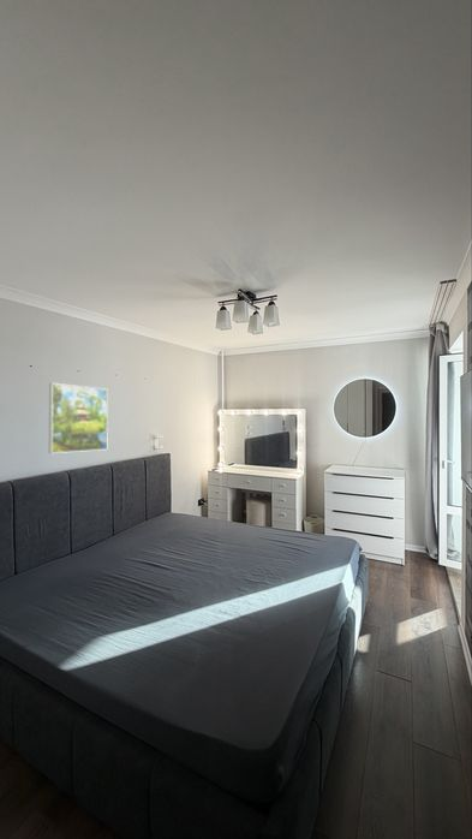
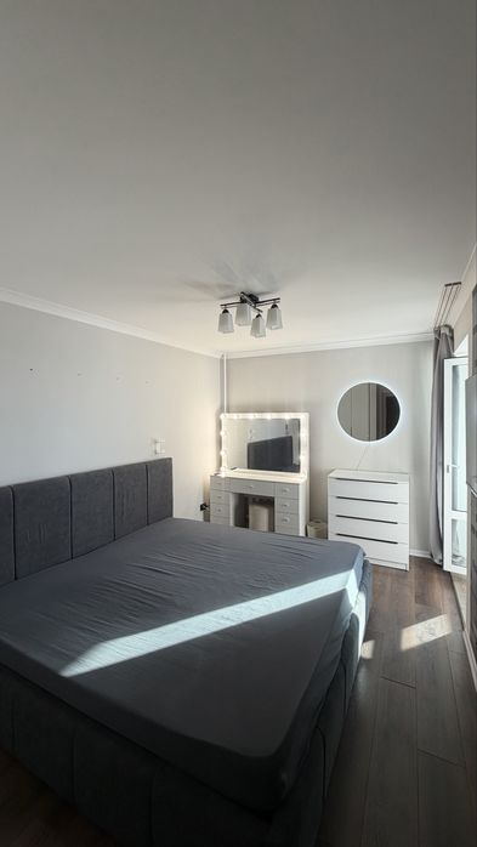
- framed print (80, 418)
